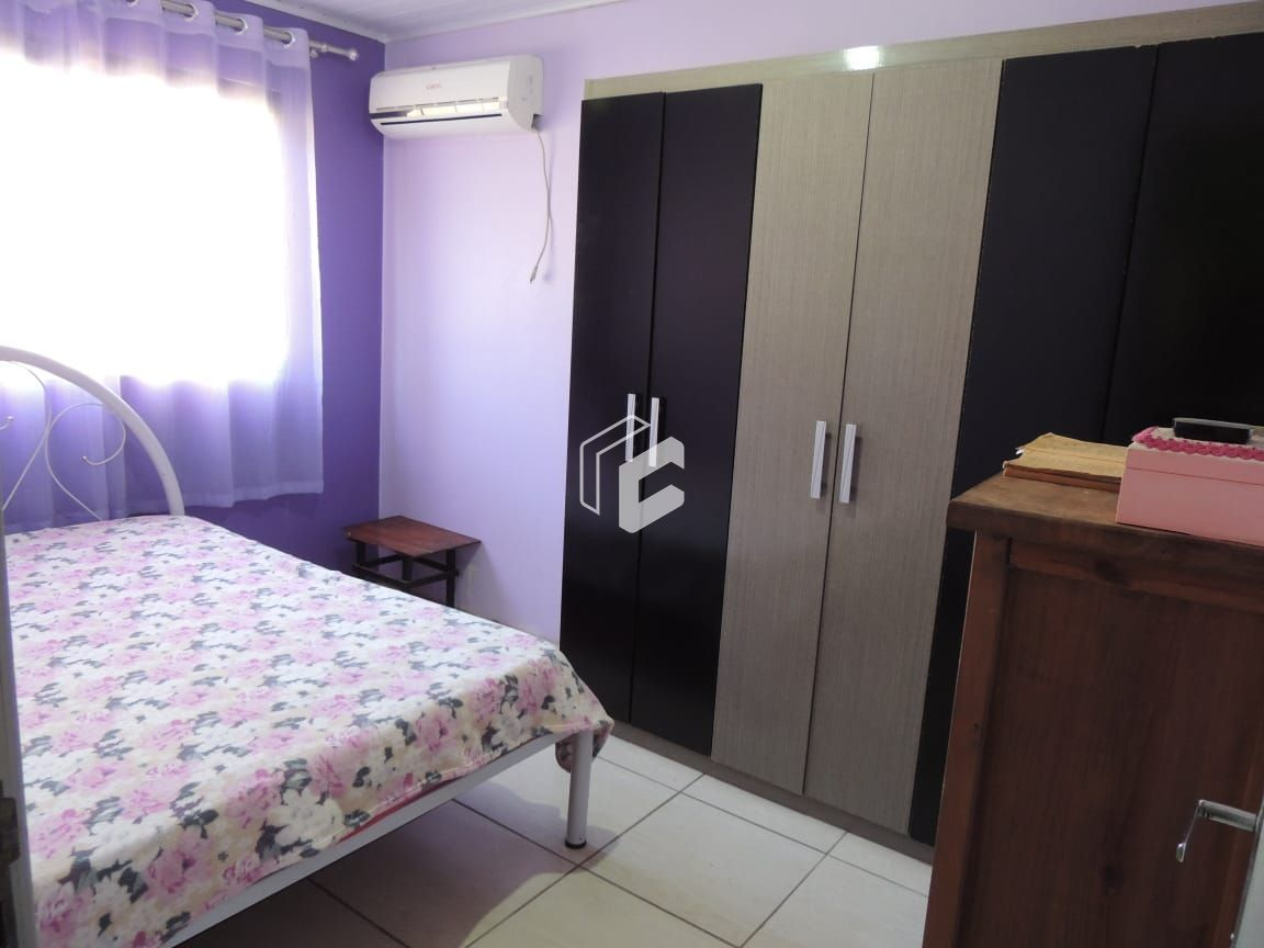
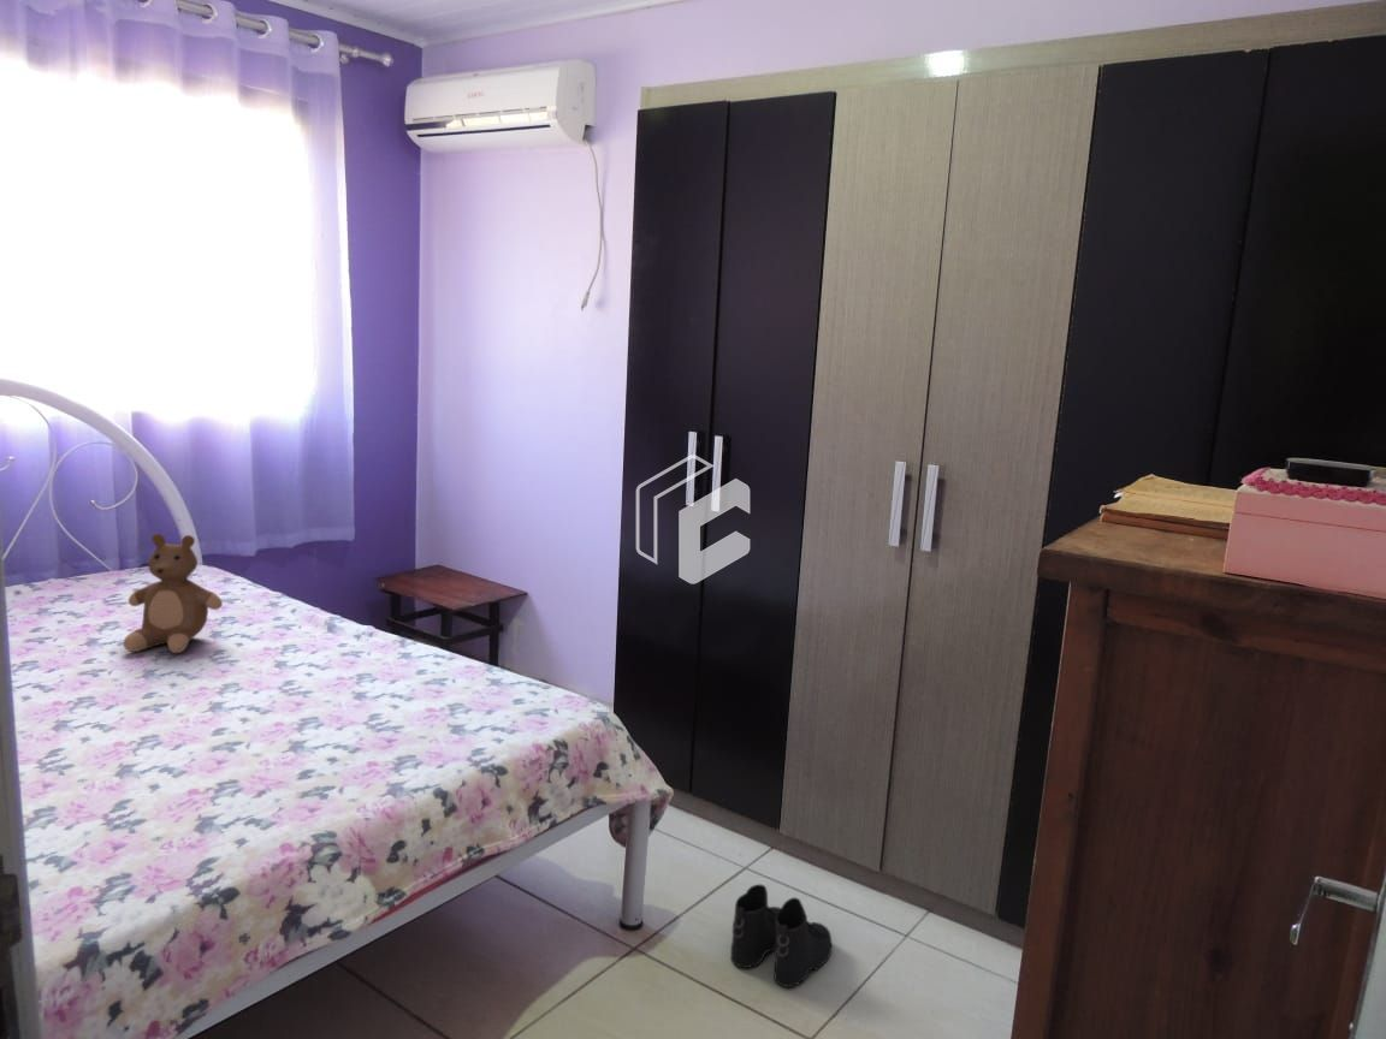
+ teddy bear (166, 592)
+ boots (782, 920)
